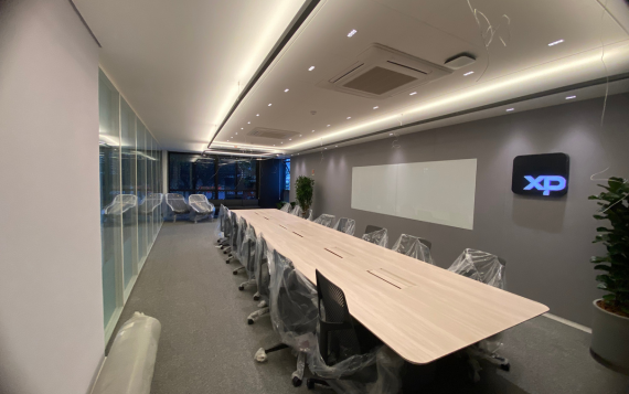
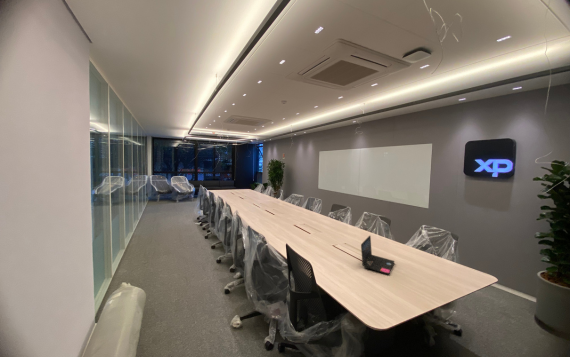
+ laptop (378, 256)
